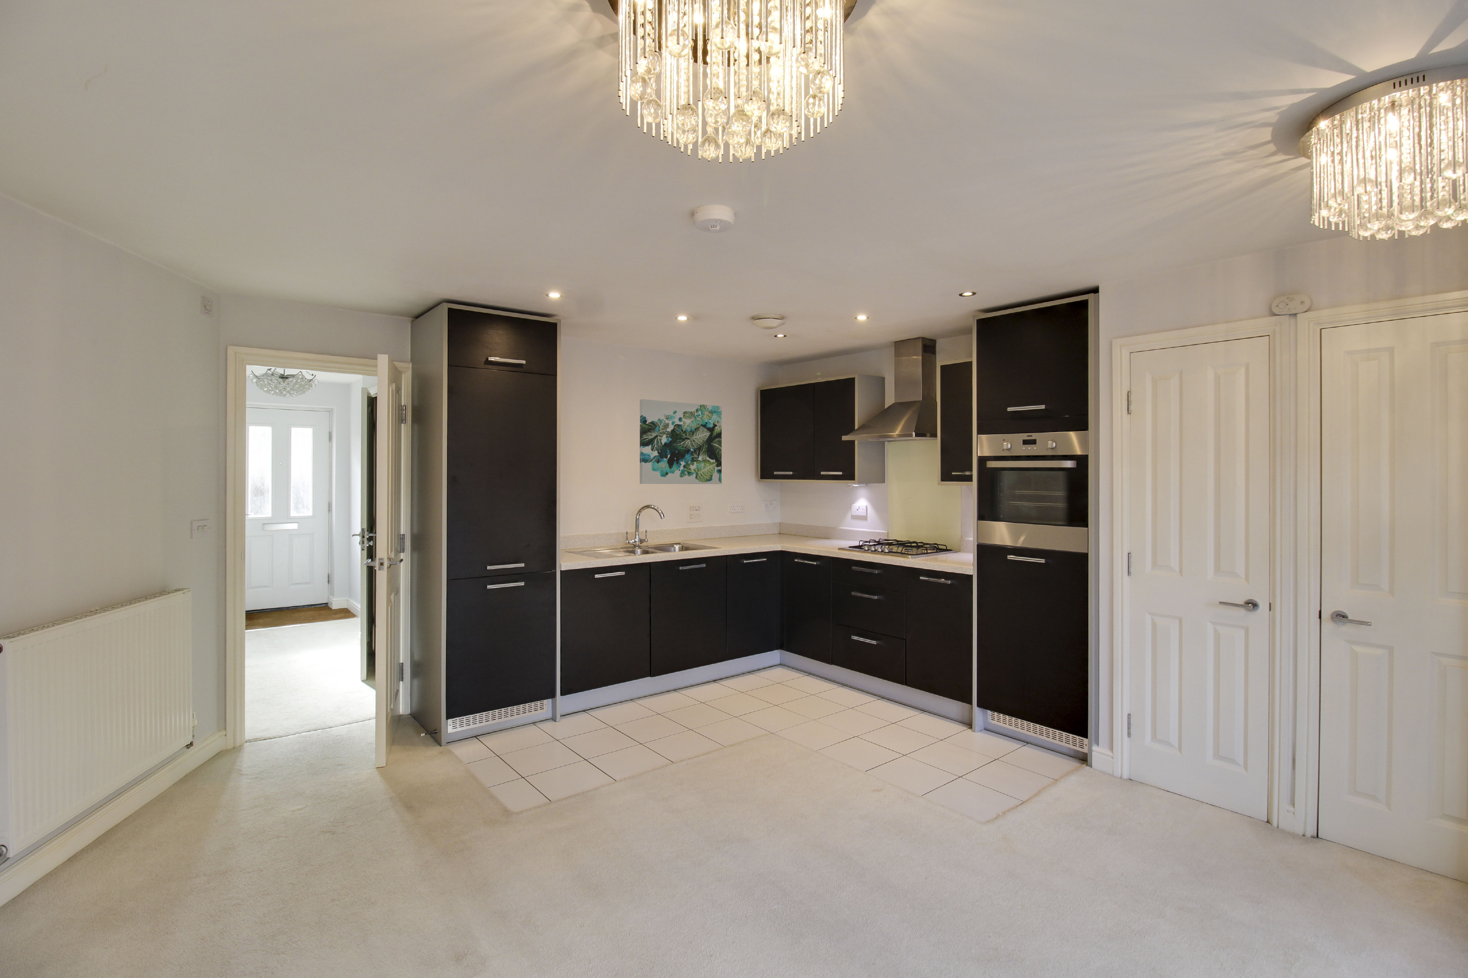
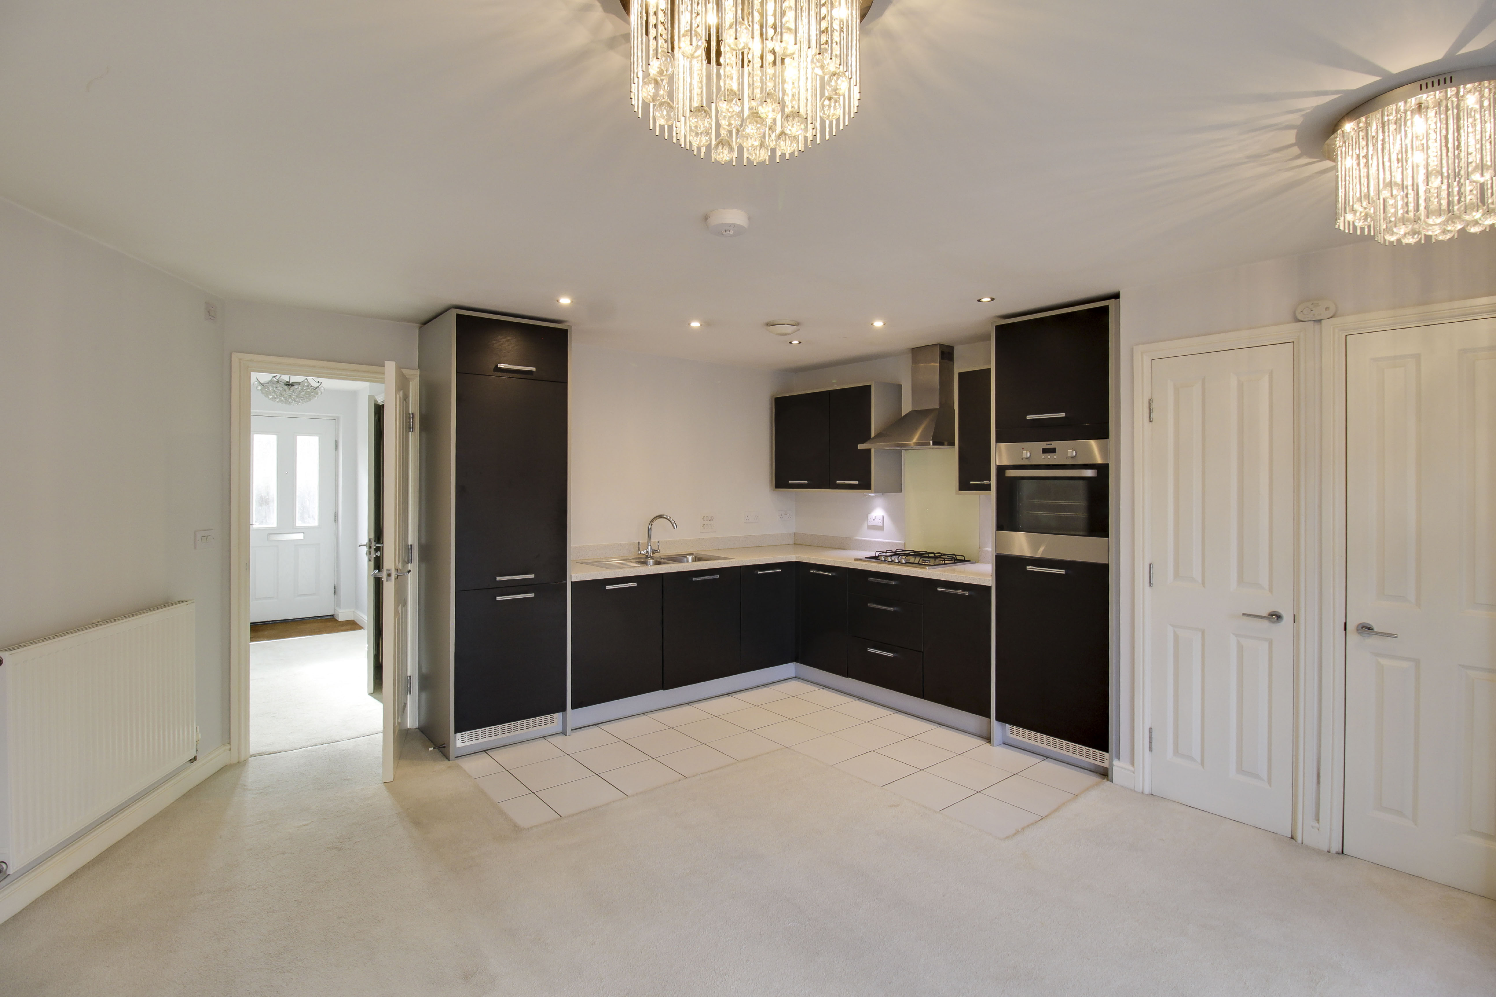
- wall art (682, 443)
